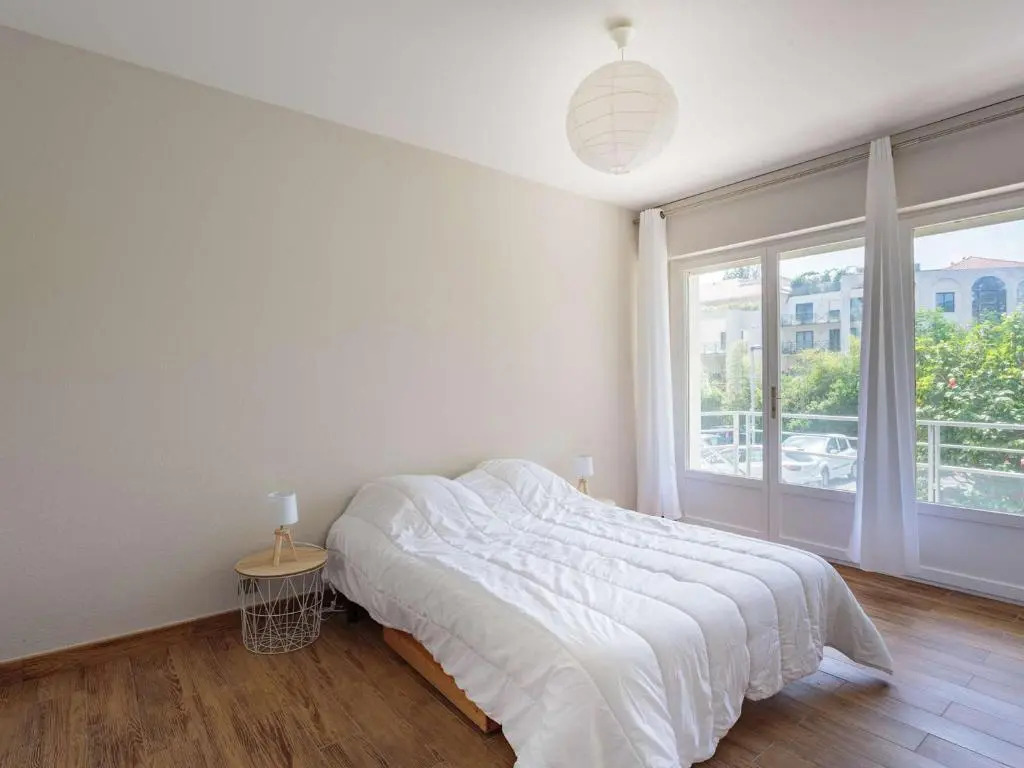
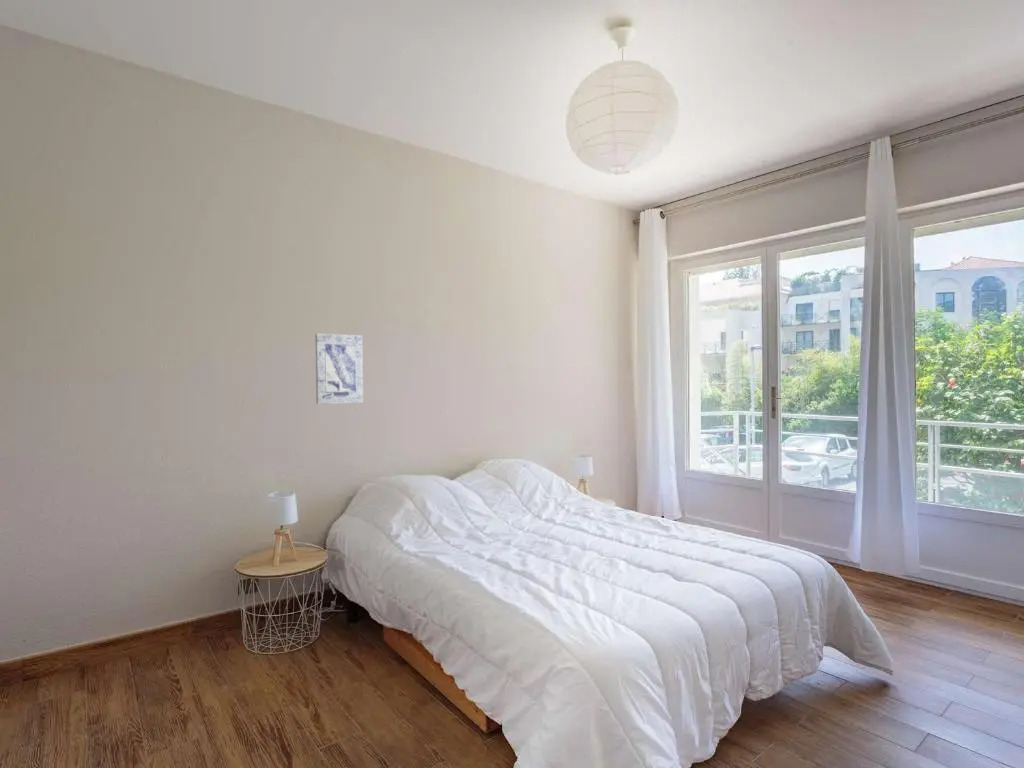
+ wall art (339, 369)
